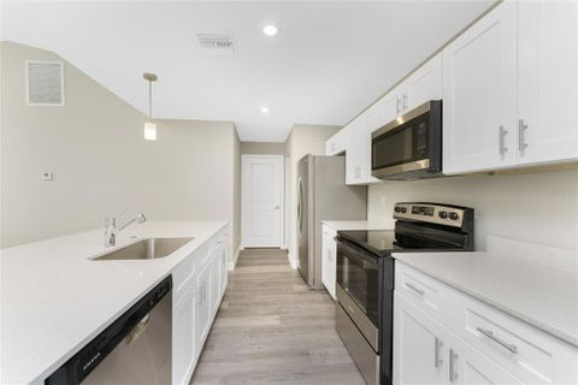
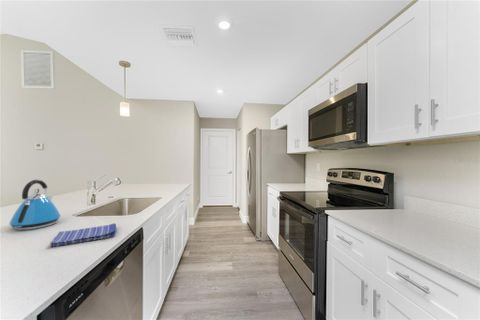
+ kettle (35, 202)
+ dish towel (87, 232)
